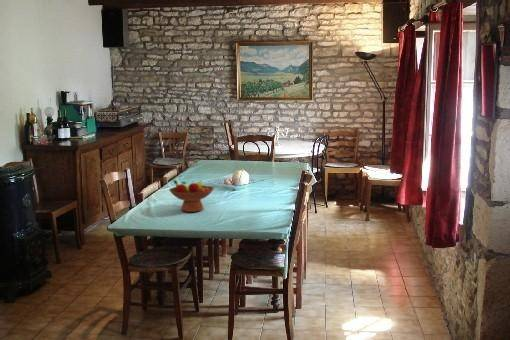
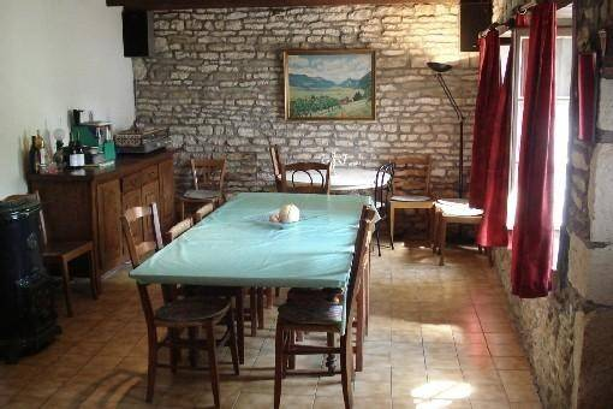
- fruit bowl (191, 195)
